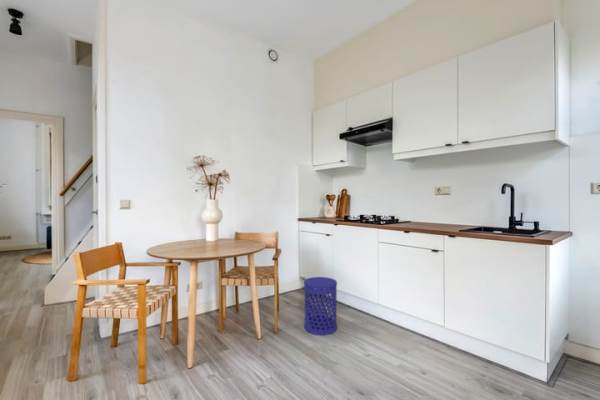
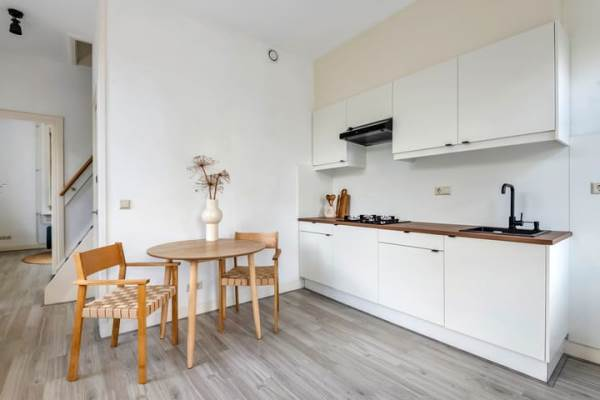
- waste bin (320, 304)
